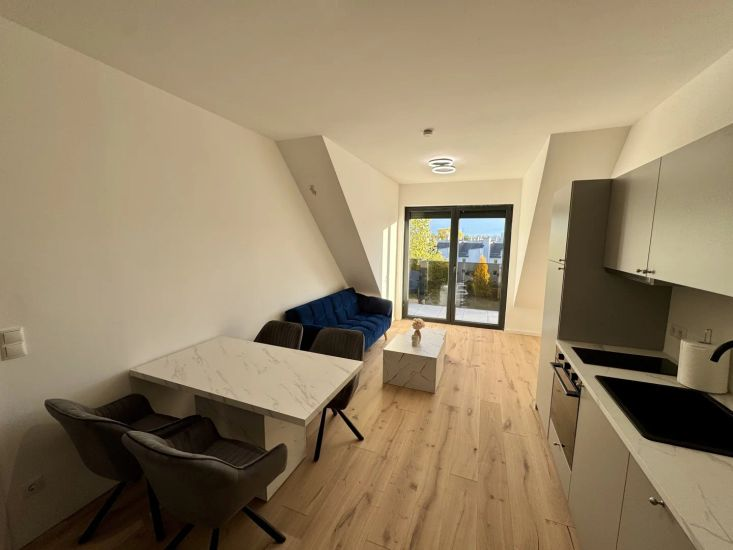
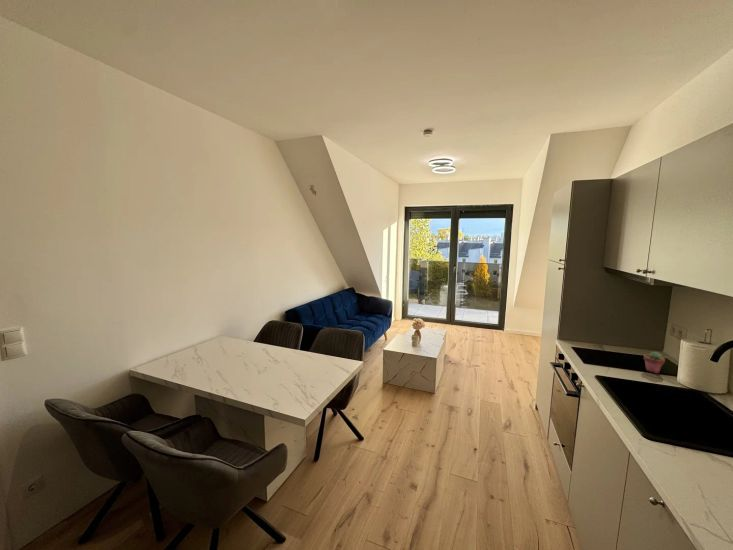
+ potted succulent (653, 361)
